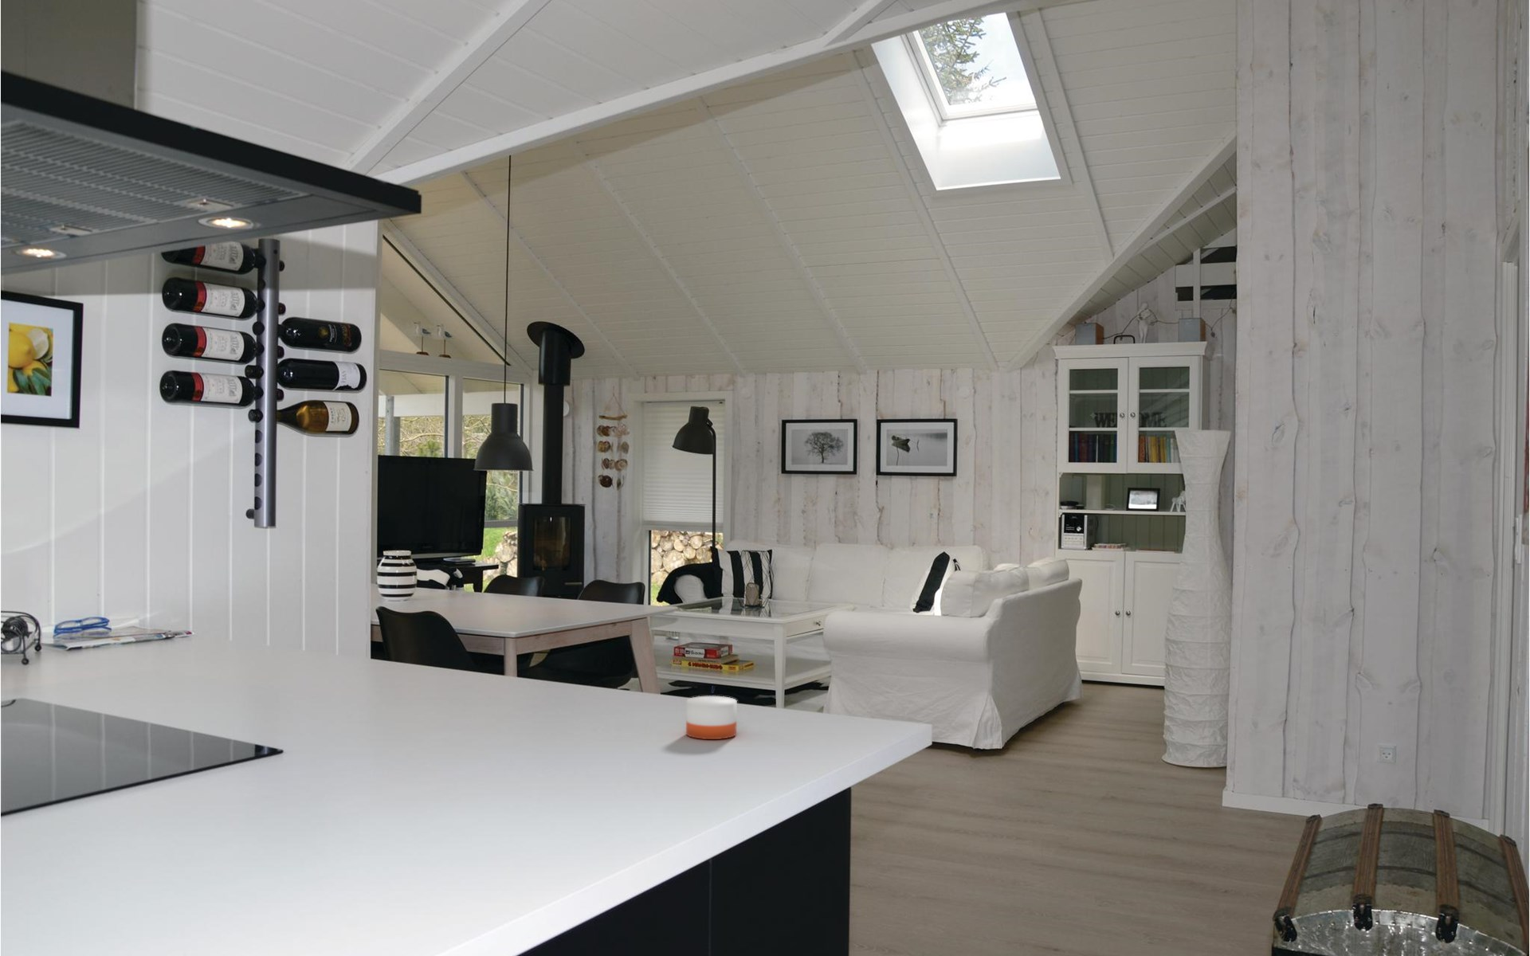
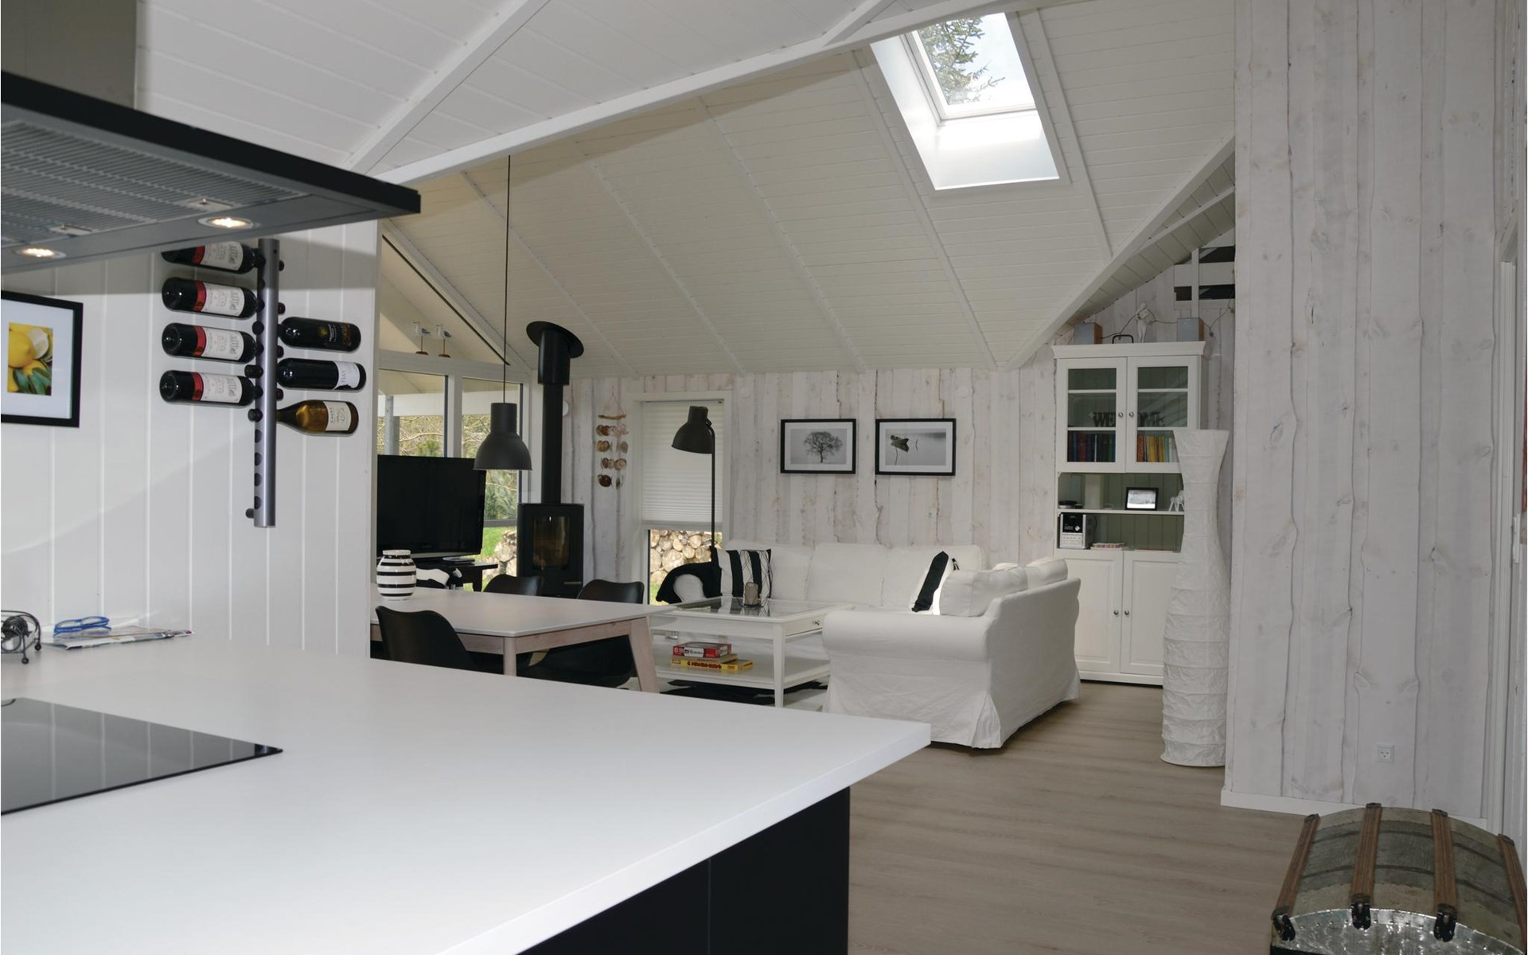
- candle (712, 698)
